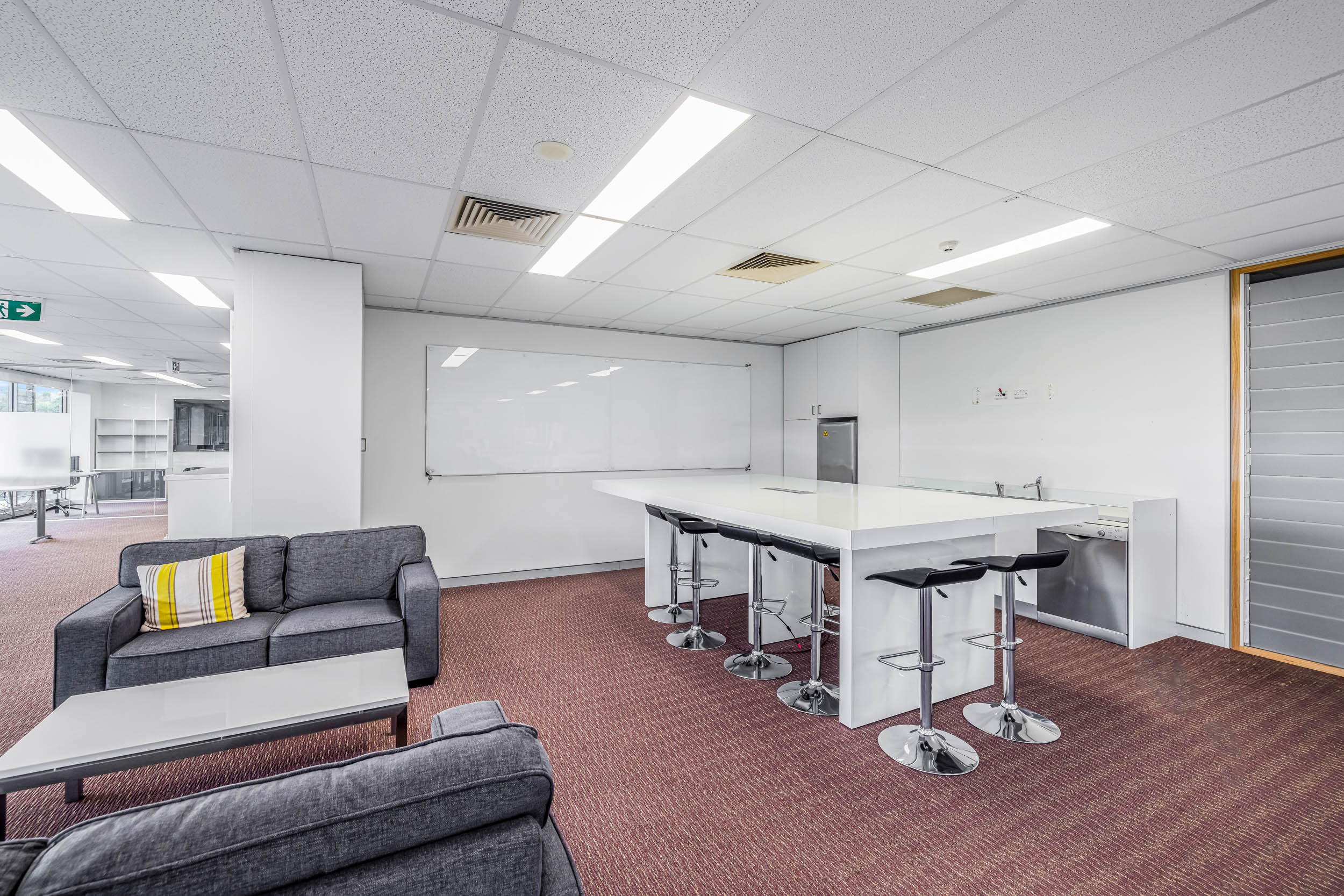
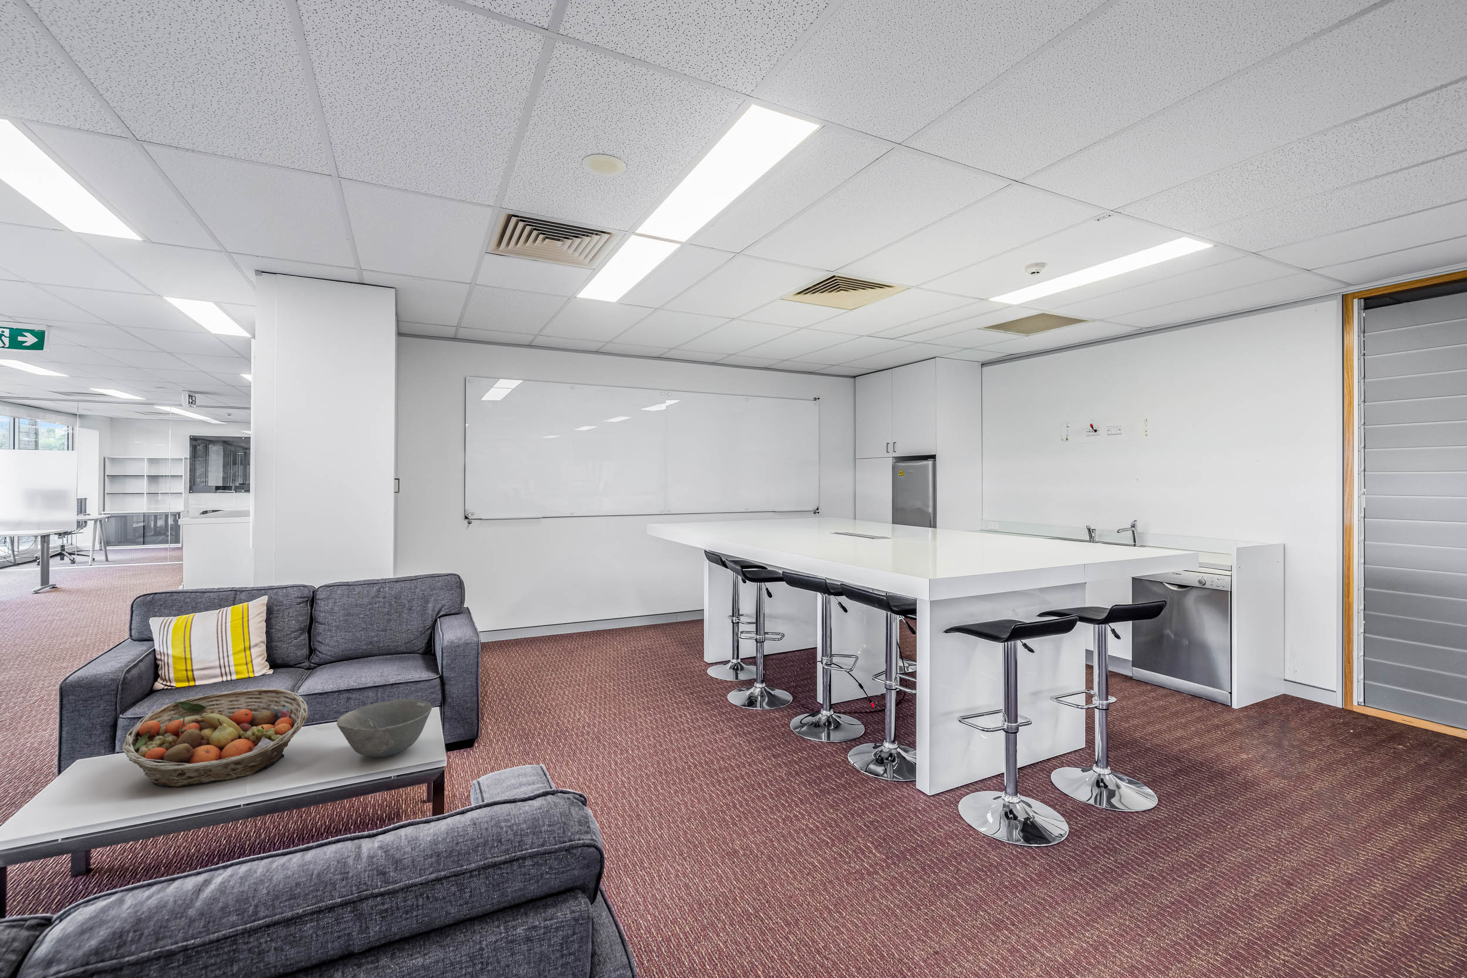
+ bowl (385, 732)
+ fruit basket (222, 735)
